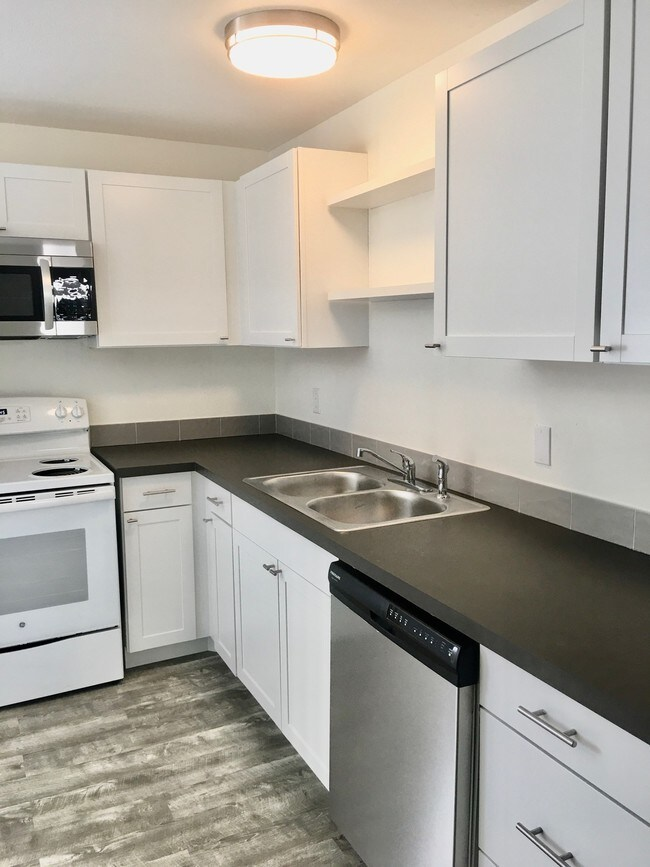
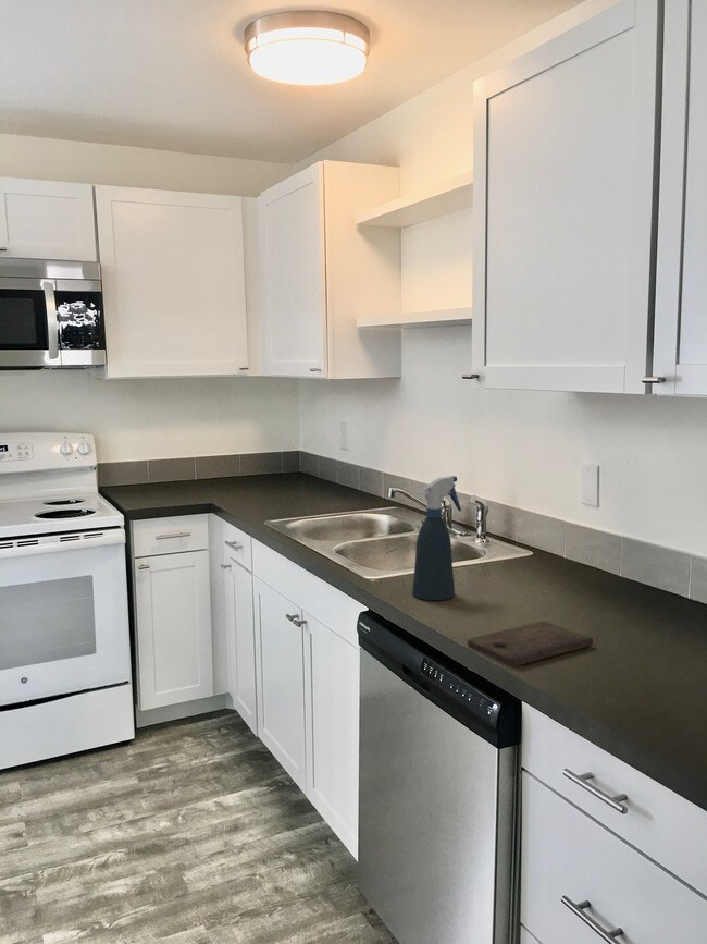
+ cutting board (530, 641)
+ spray bottle (434, 536)
